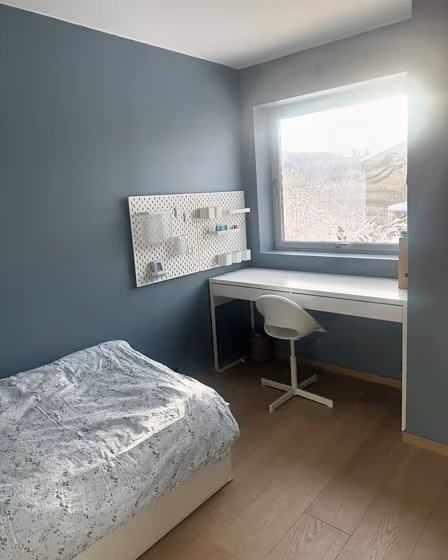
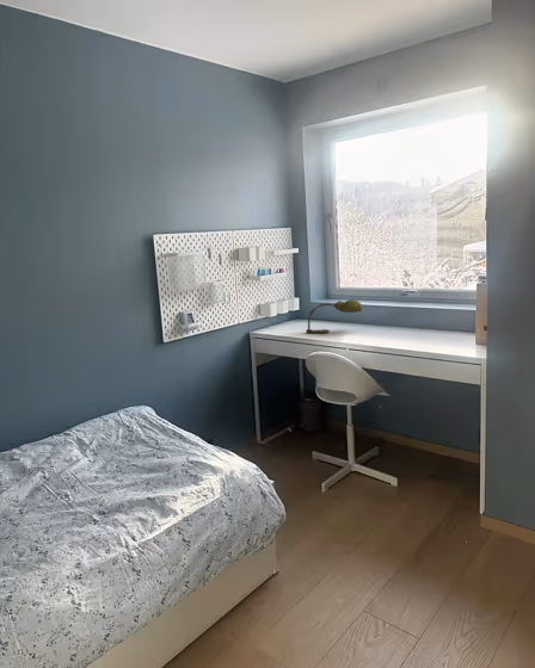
+ desk lamp (337, 309)
